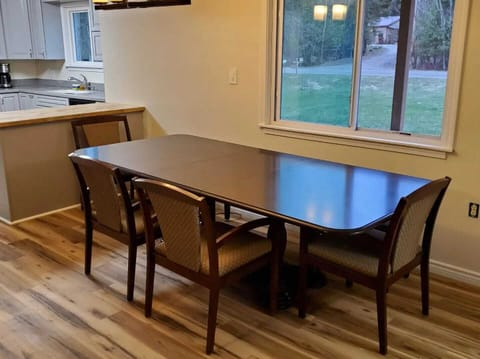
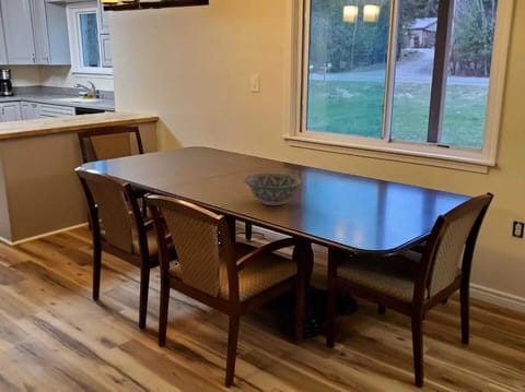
+ decorative bowl (273, 190)
